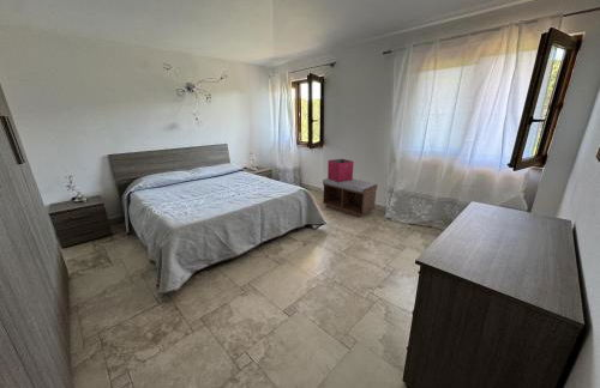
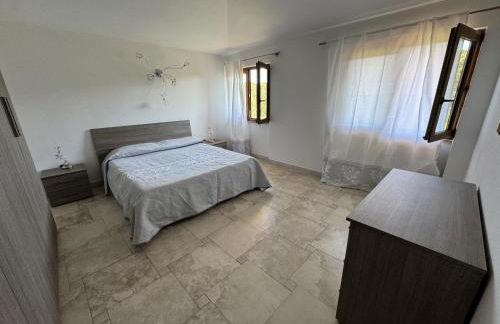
- storage bin (340, 170)
- bench (348, 194)
